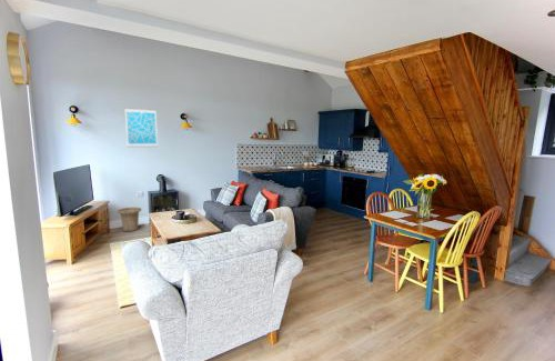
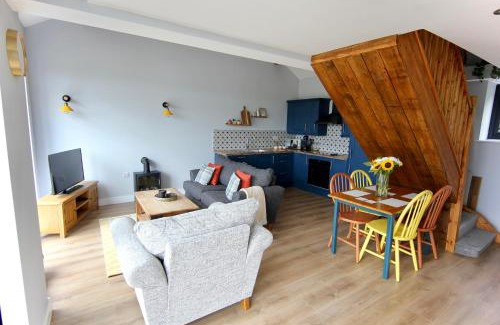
- wall art (141, 128)
- basket (130, 219)
